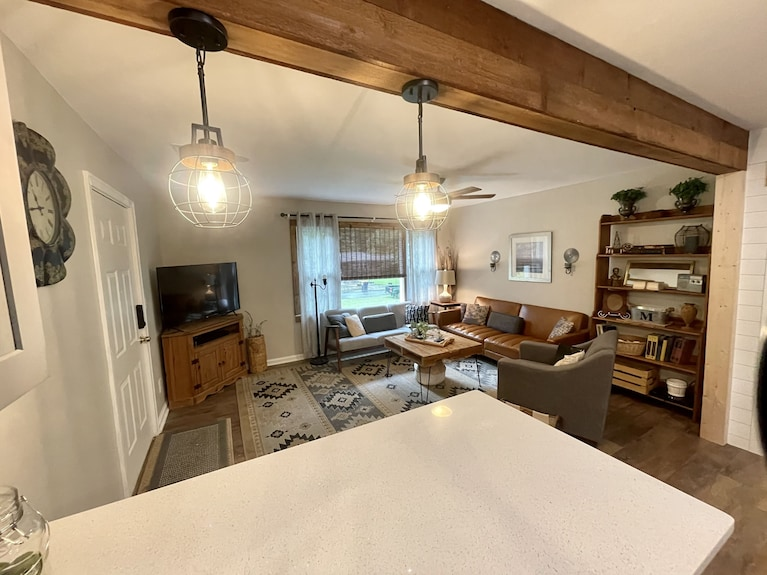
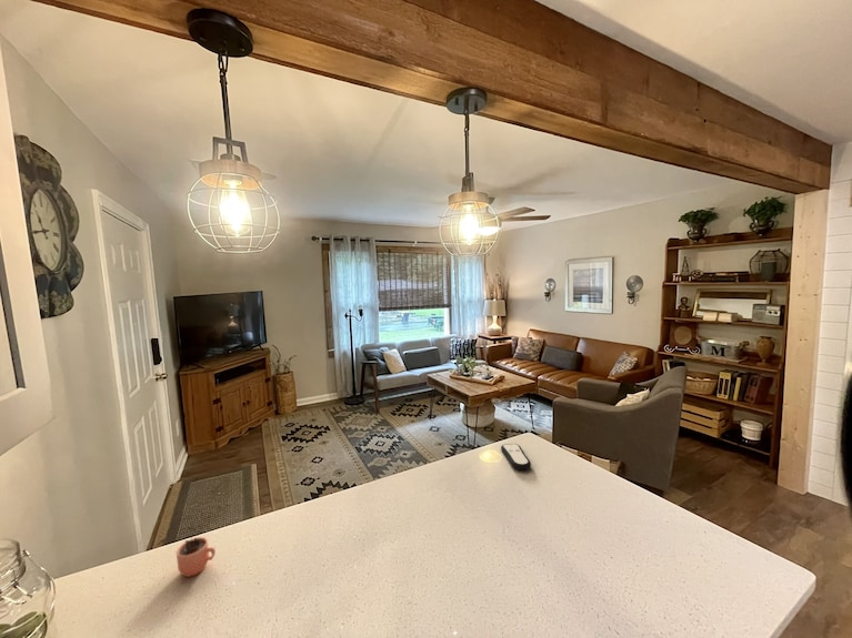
+ remote control (515, 455)
+ cocoa (196, 547)
